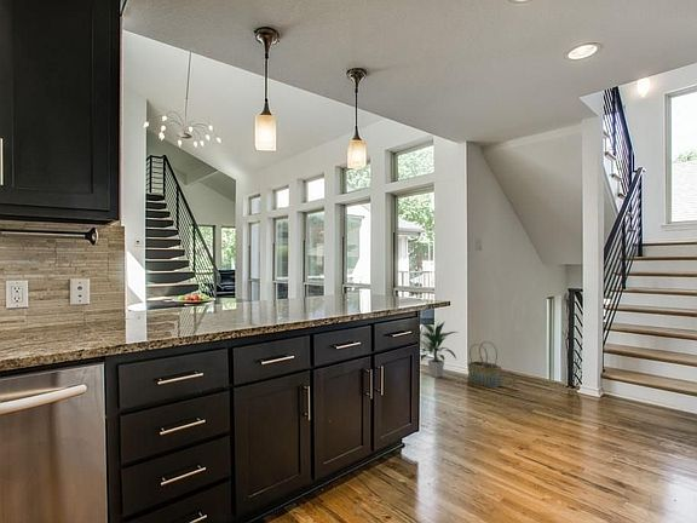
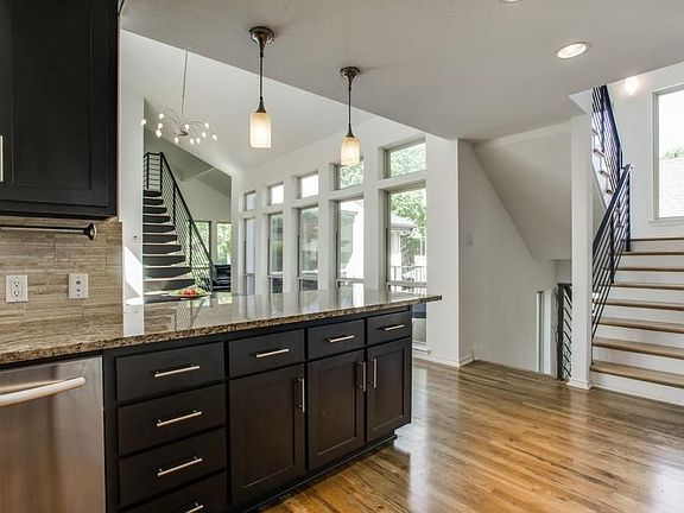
- basket (484, 362)
- indoor plant (433, 347)
